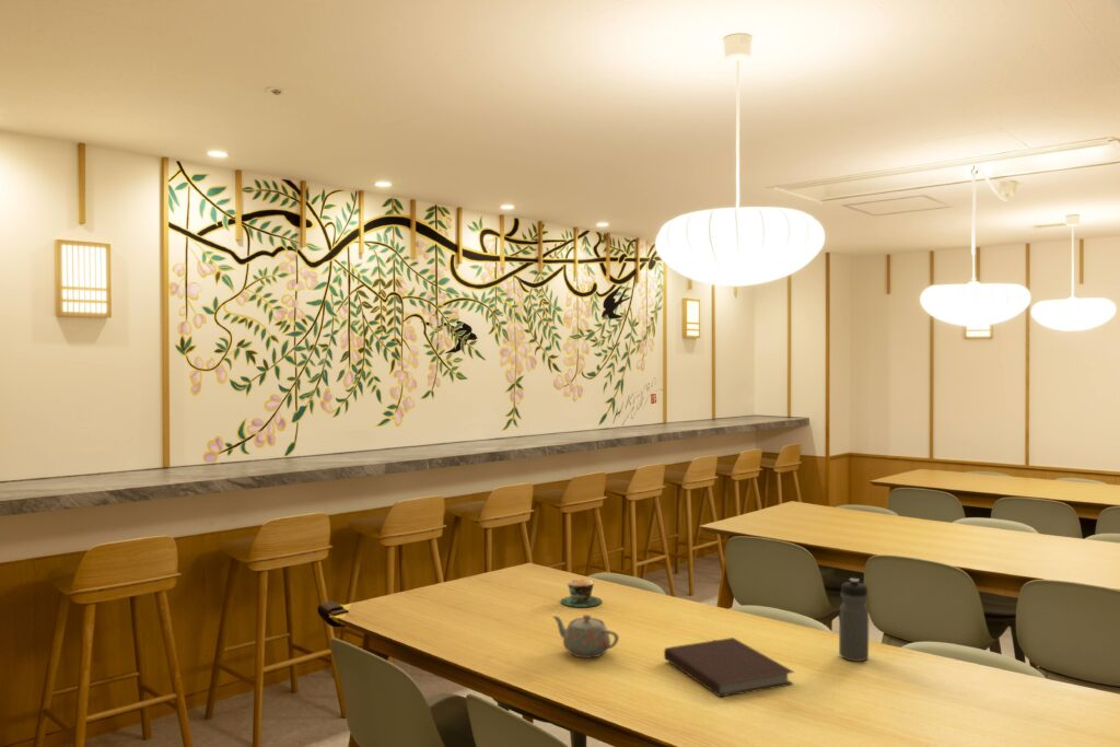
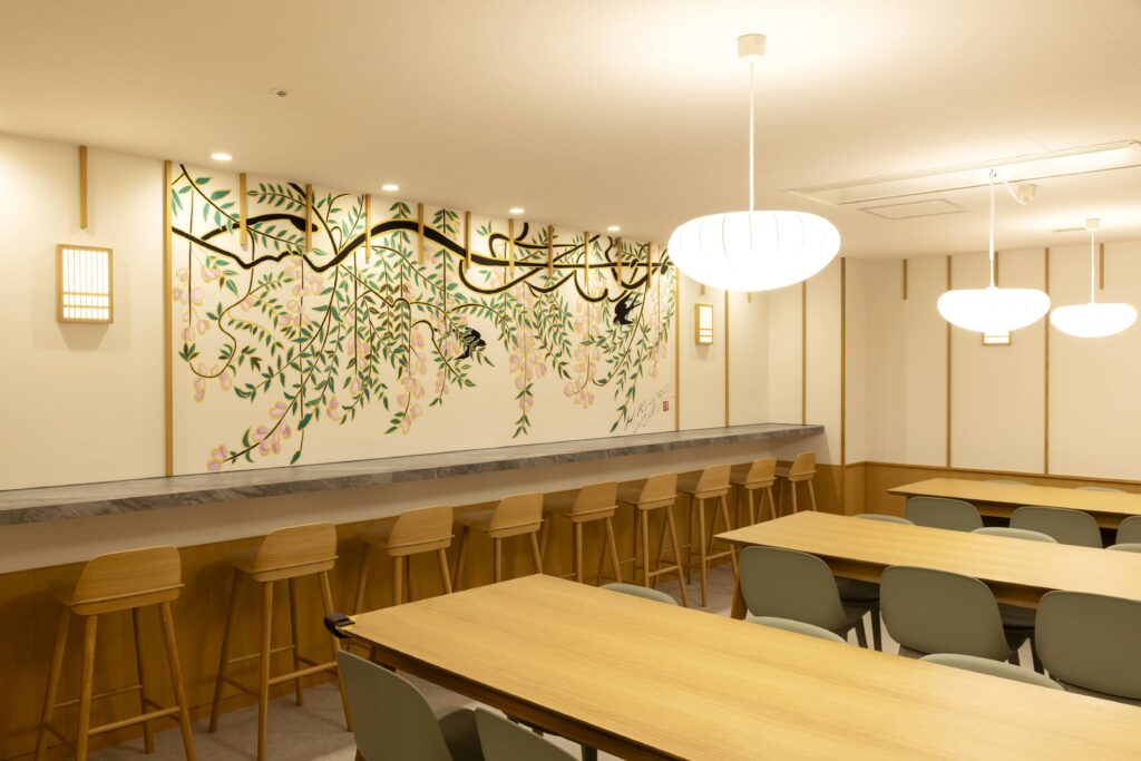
- notebook (726, 665)
- water bottle (853, 617)
- teacup (581, 591)
- teapot (584, 633)
